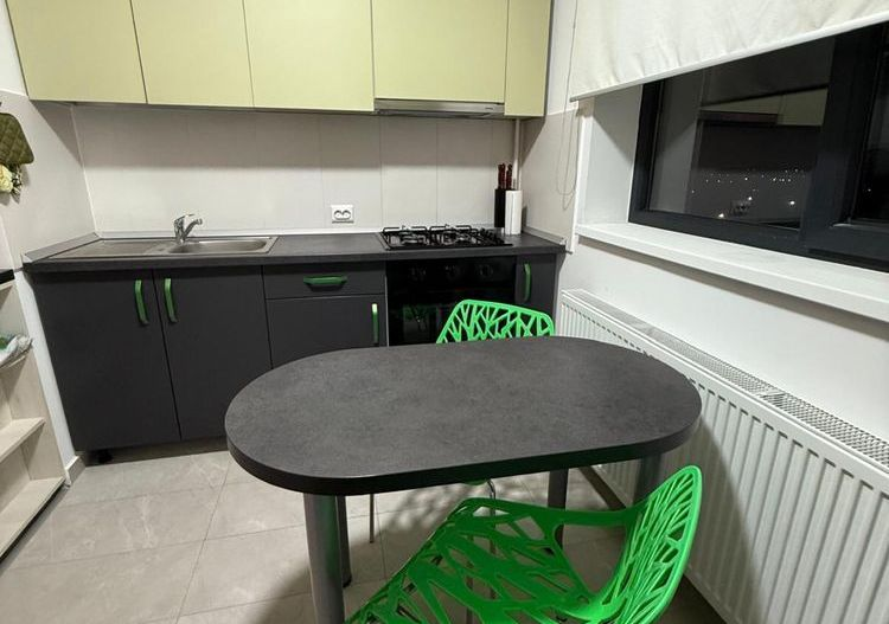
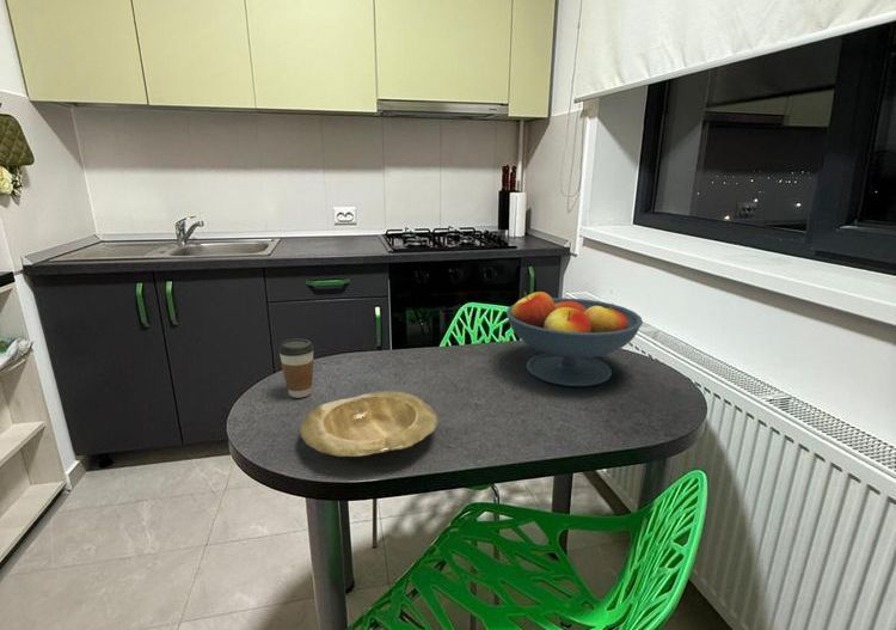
+ plate (370, 427)
+ fruit bowl (570, 331)
+ coffee cup (297, 368)
